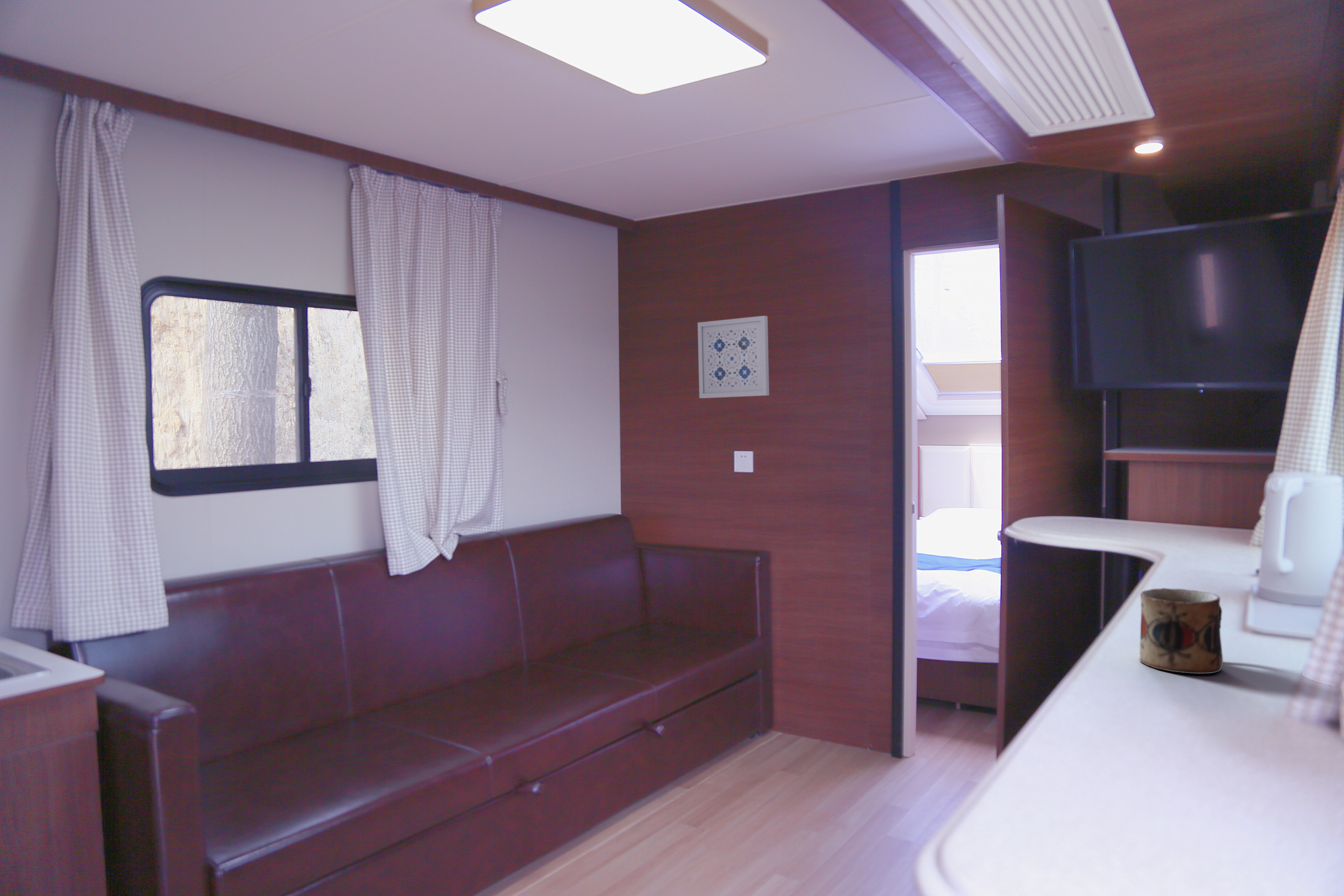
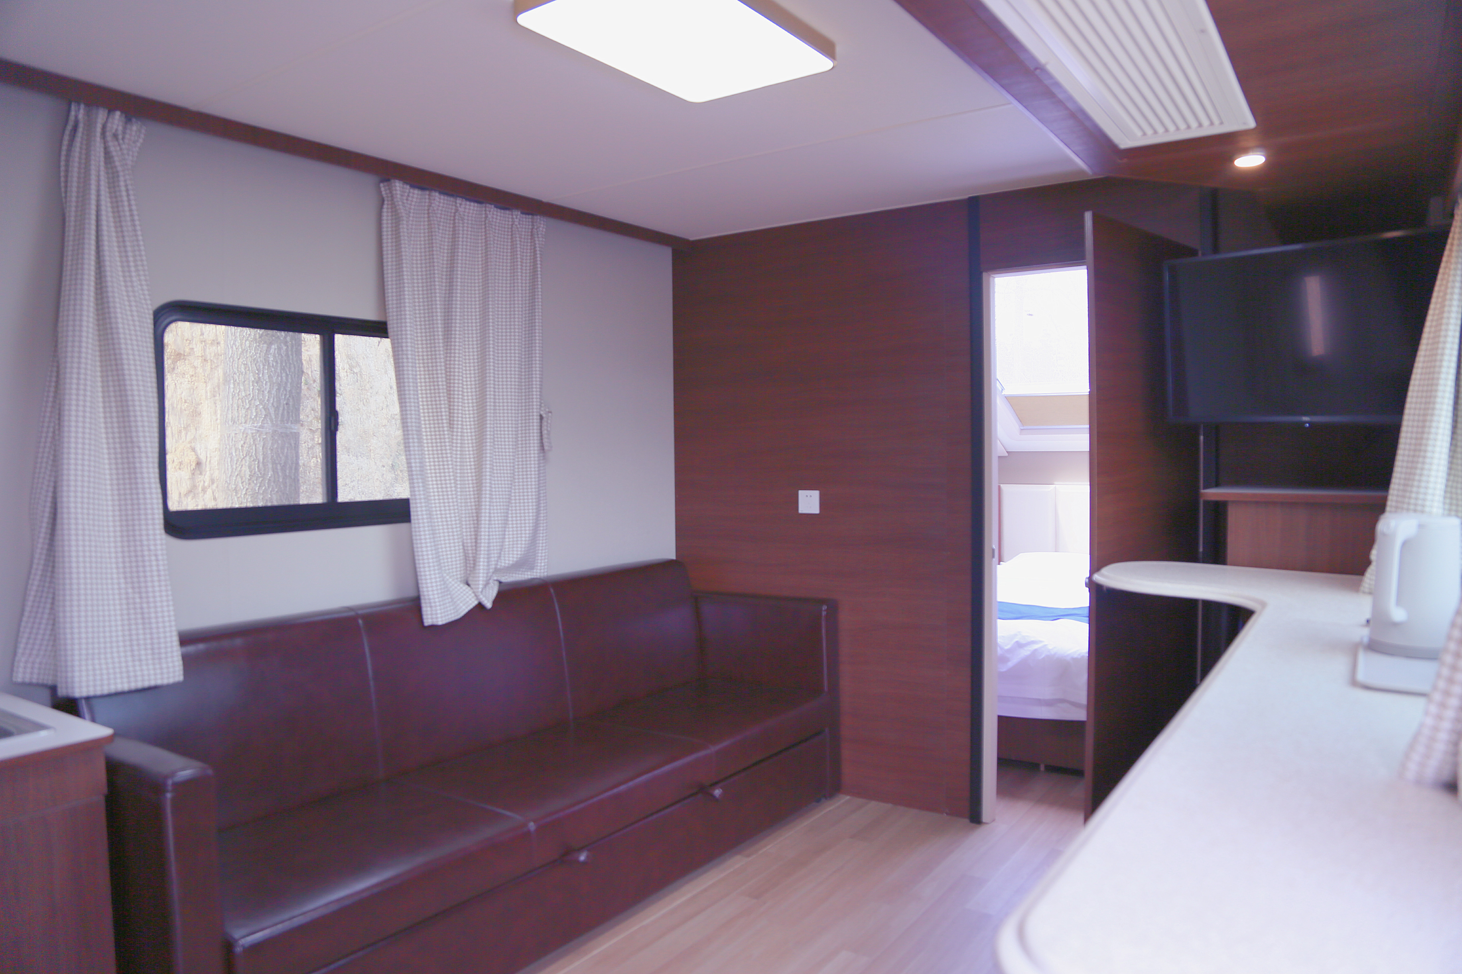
- mug (1183, 628)
- wall art (732, 358)
